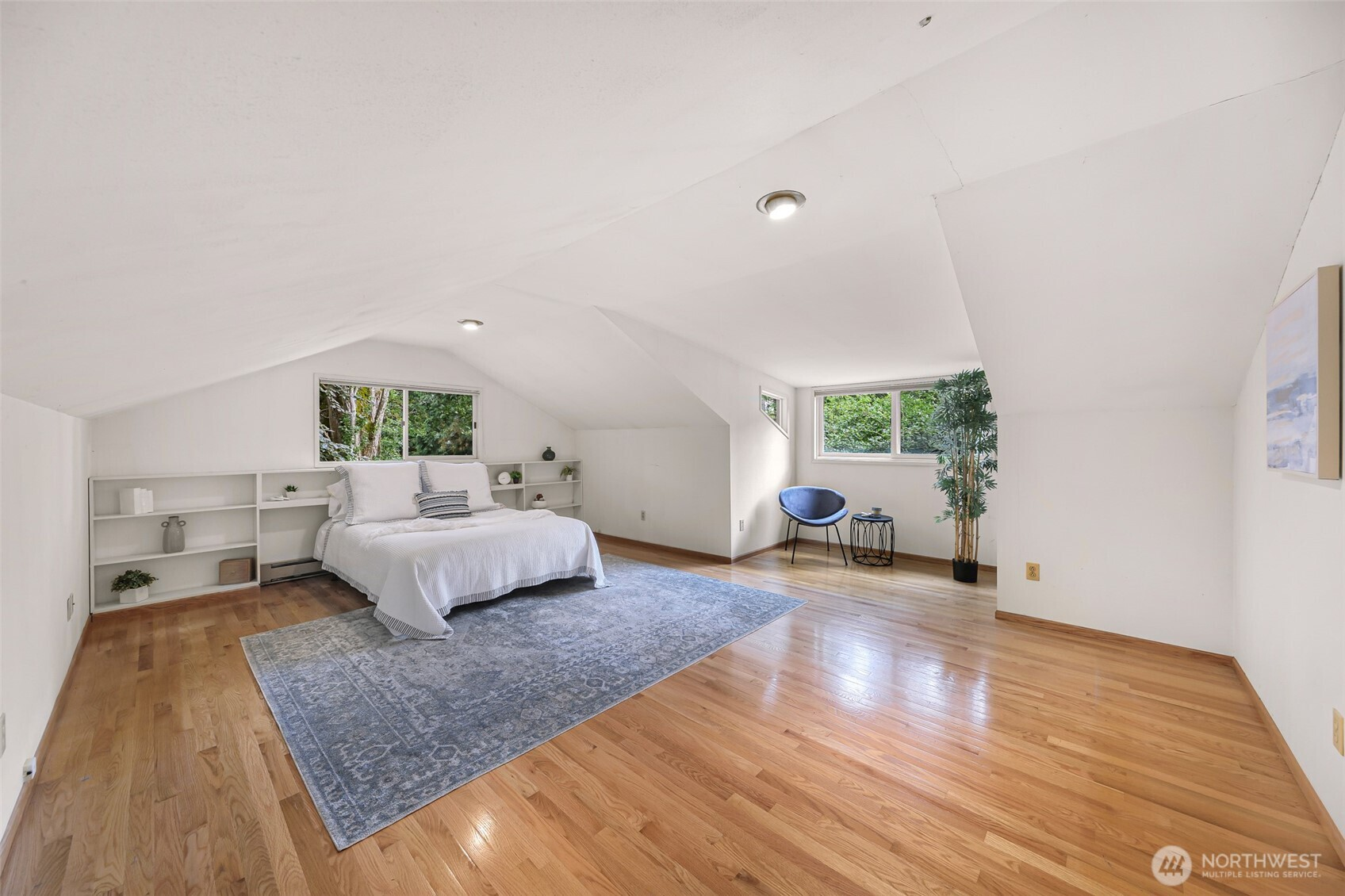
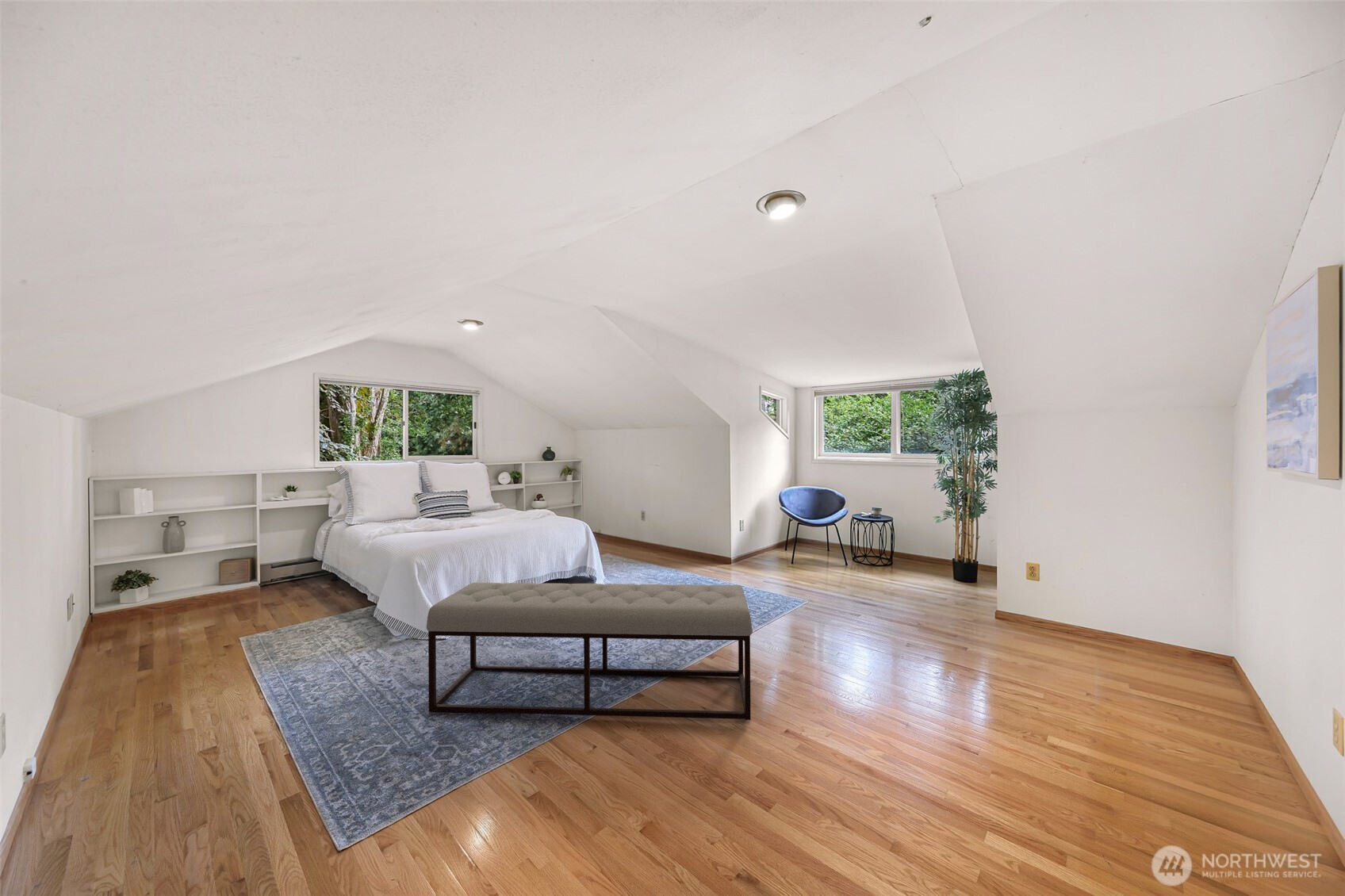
+ bench (596, 638)
